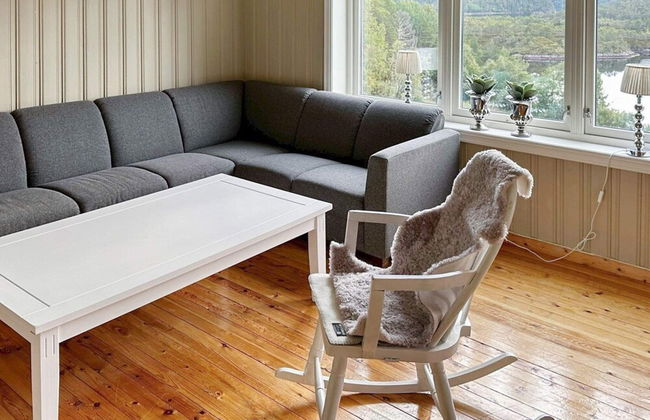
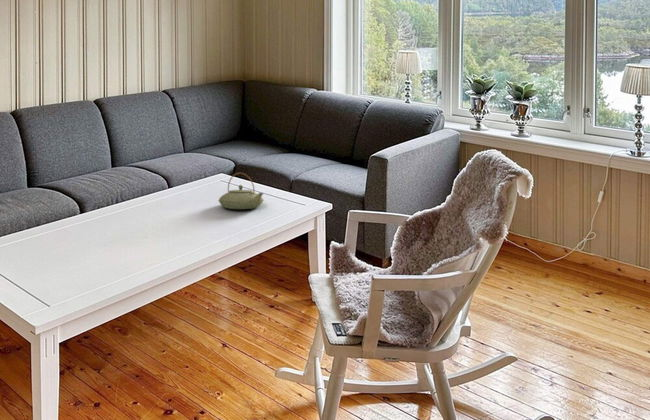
+ teapot (243, 190)
